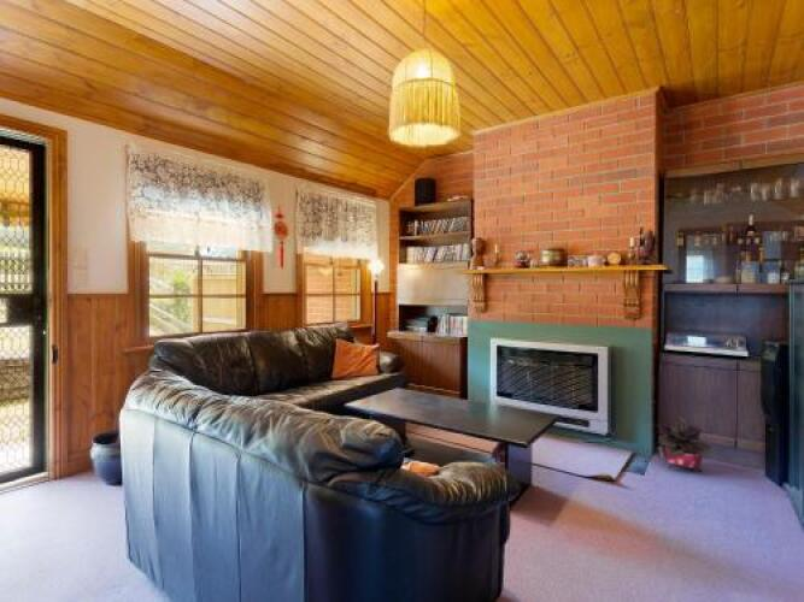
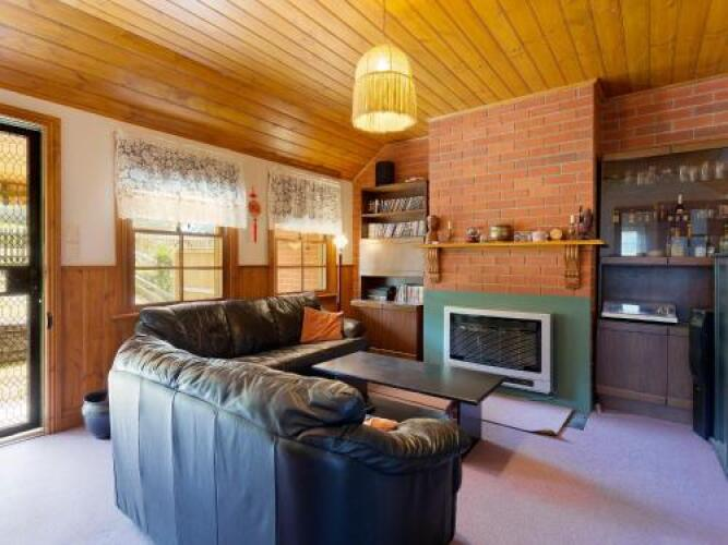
- potted plant (682, 443)
